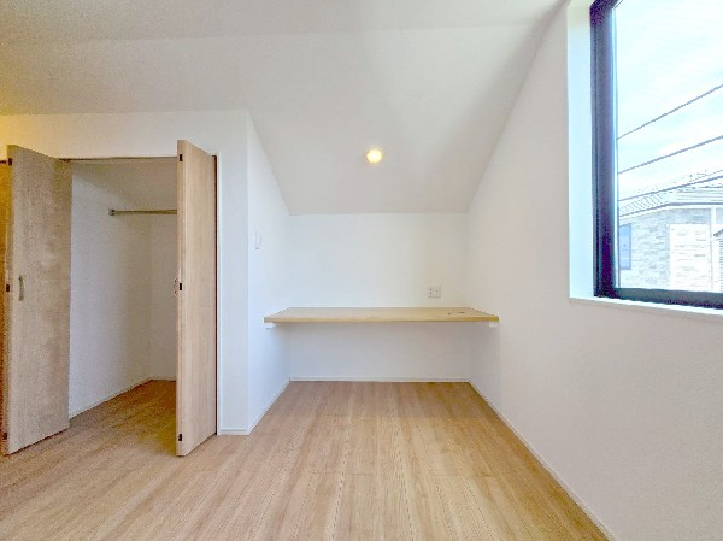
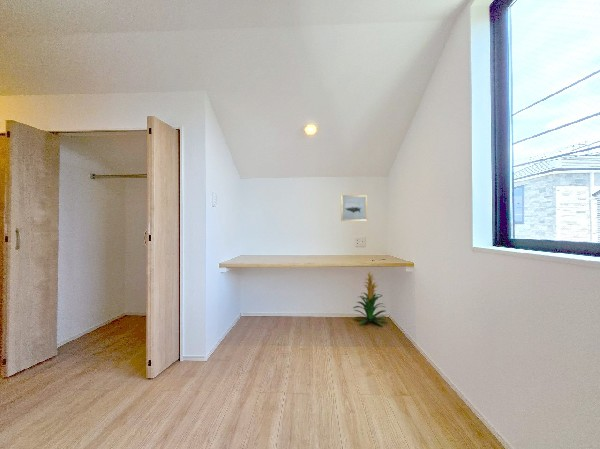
+ wall art (353, 208)
+ indoor plant (370, 295)
